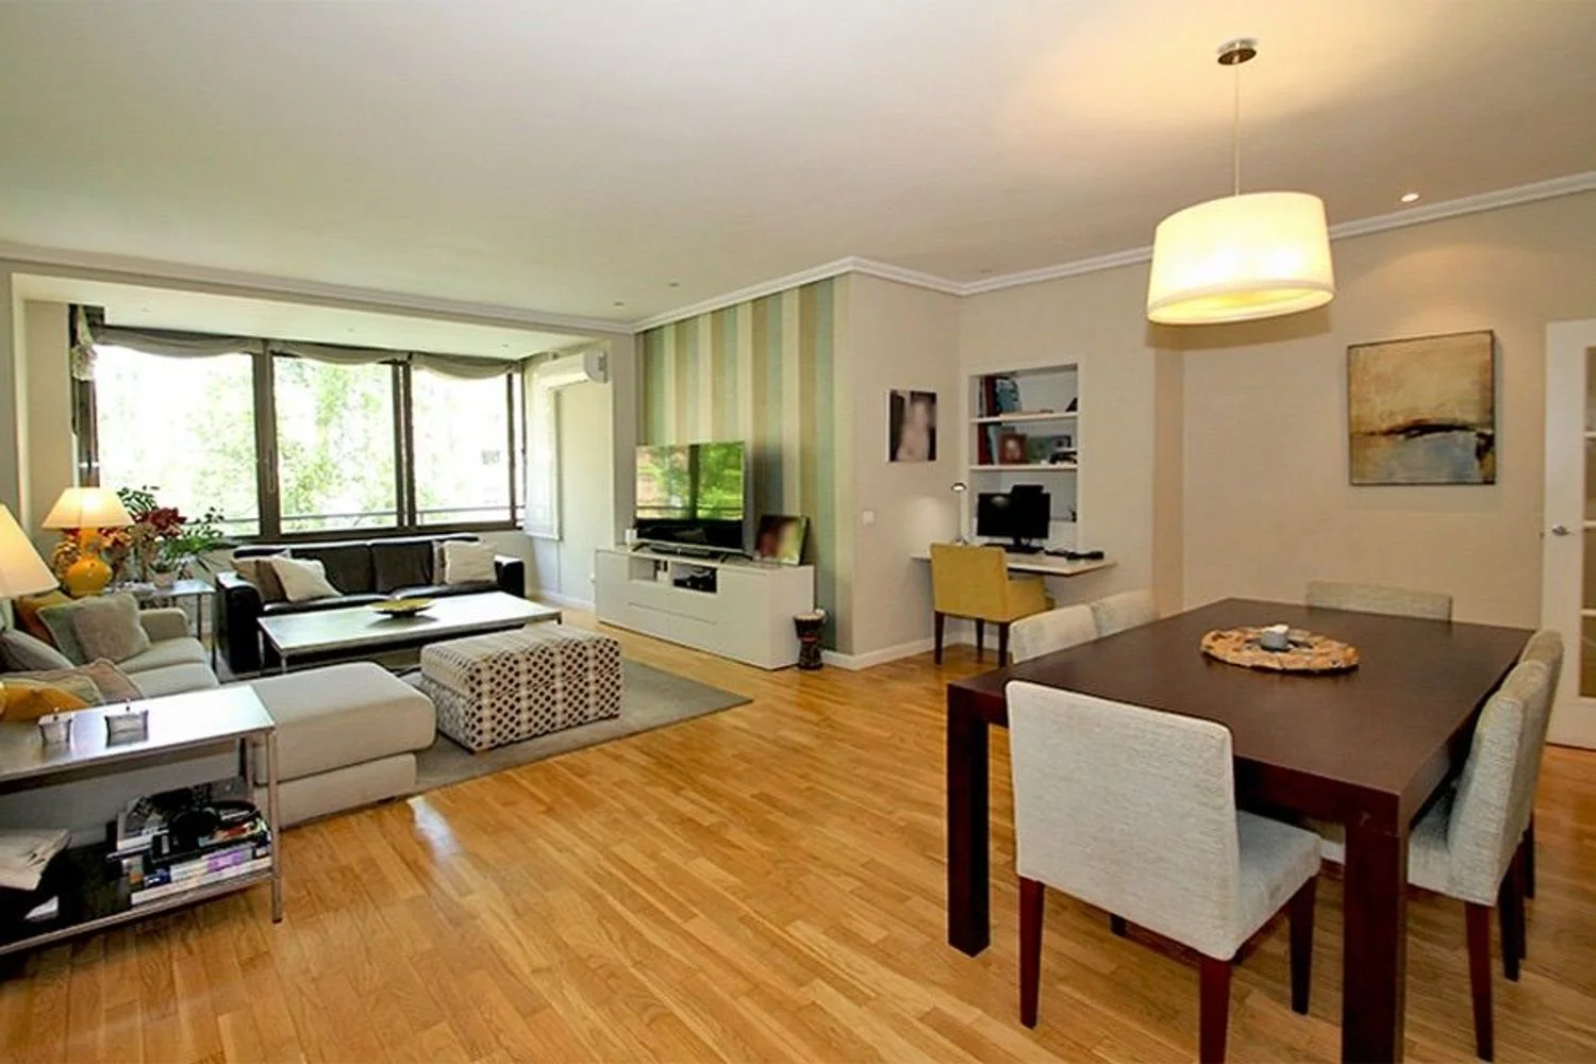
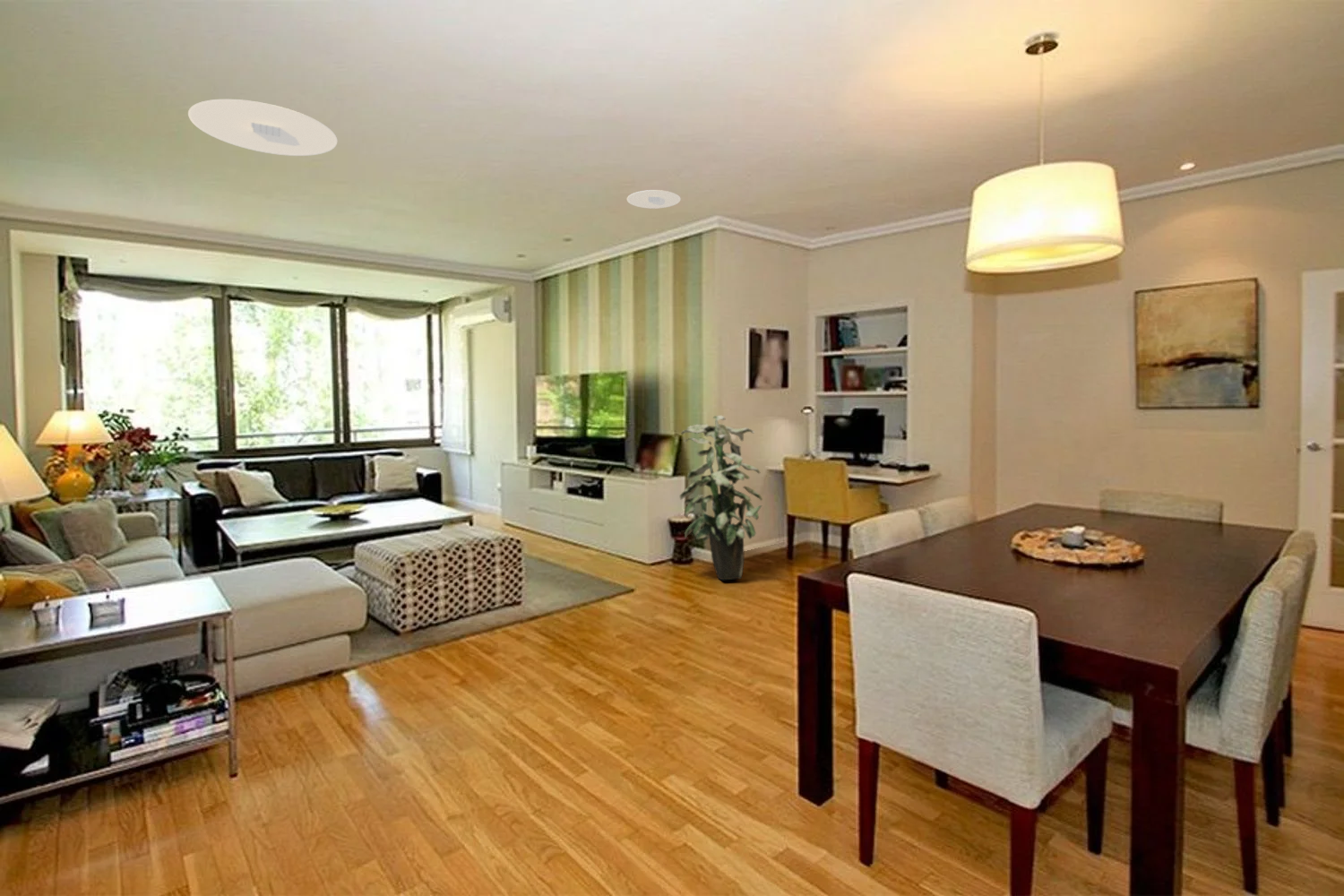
+ ceiling light (266, 124)
+ recessed light (653, 196)
+ indoor plant (720, 497)
